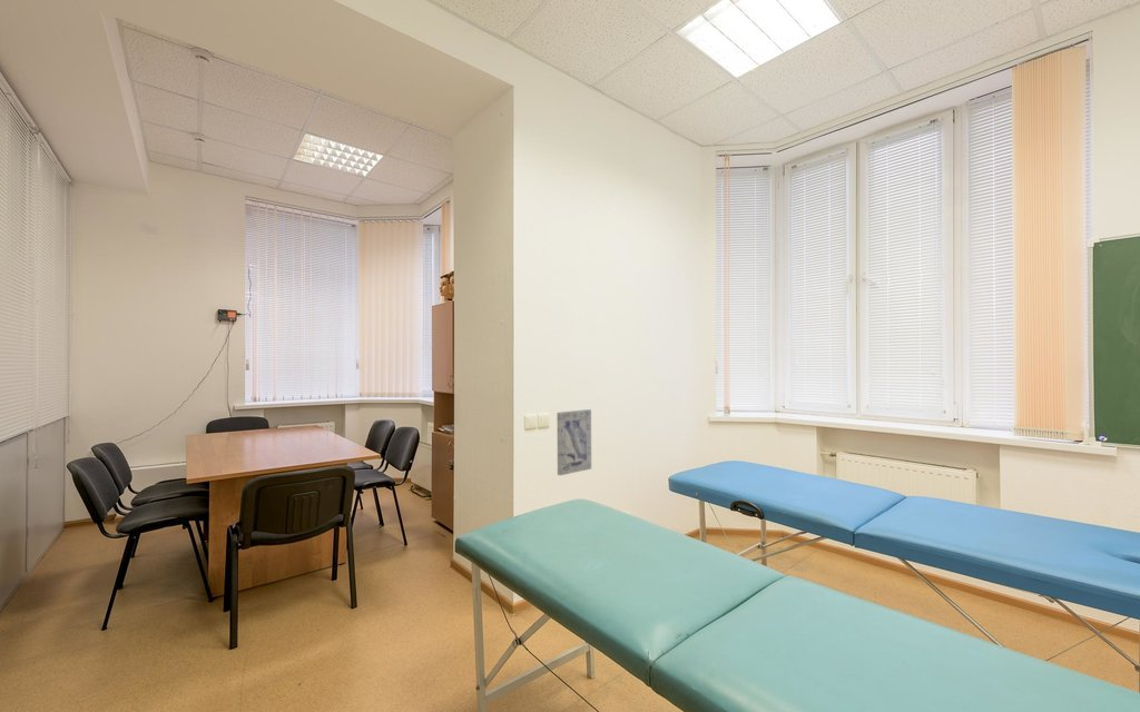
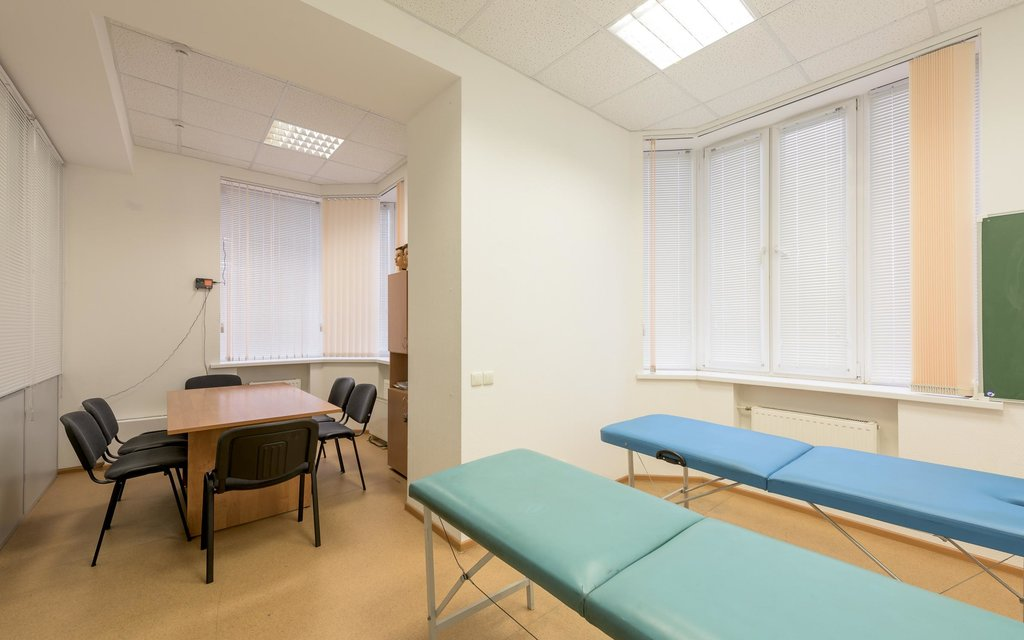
- wall art (574, 441)
